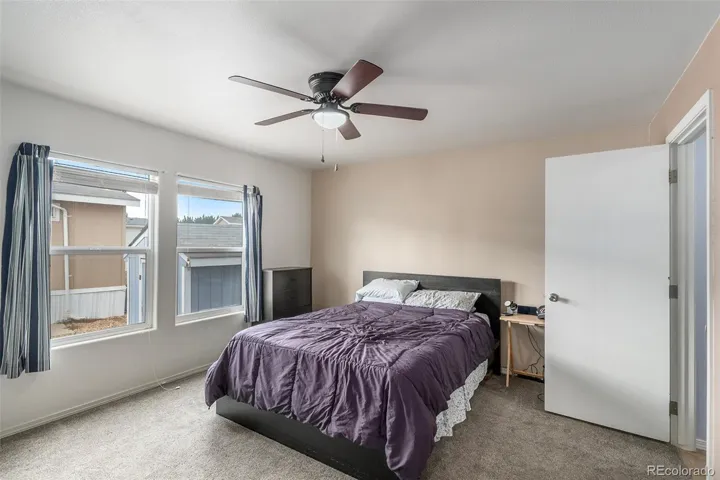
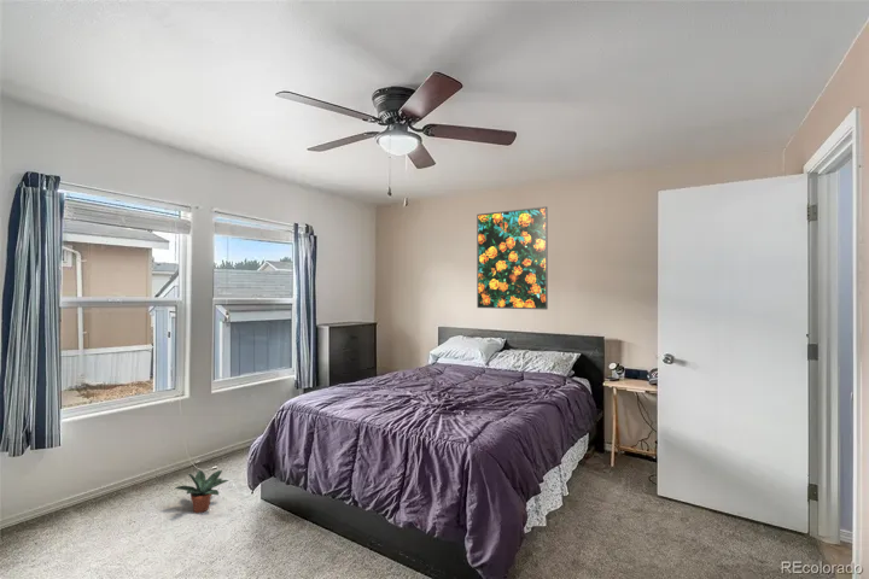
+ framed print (511, 259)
+ potted plant (202, 490)
